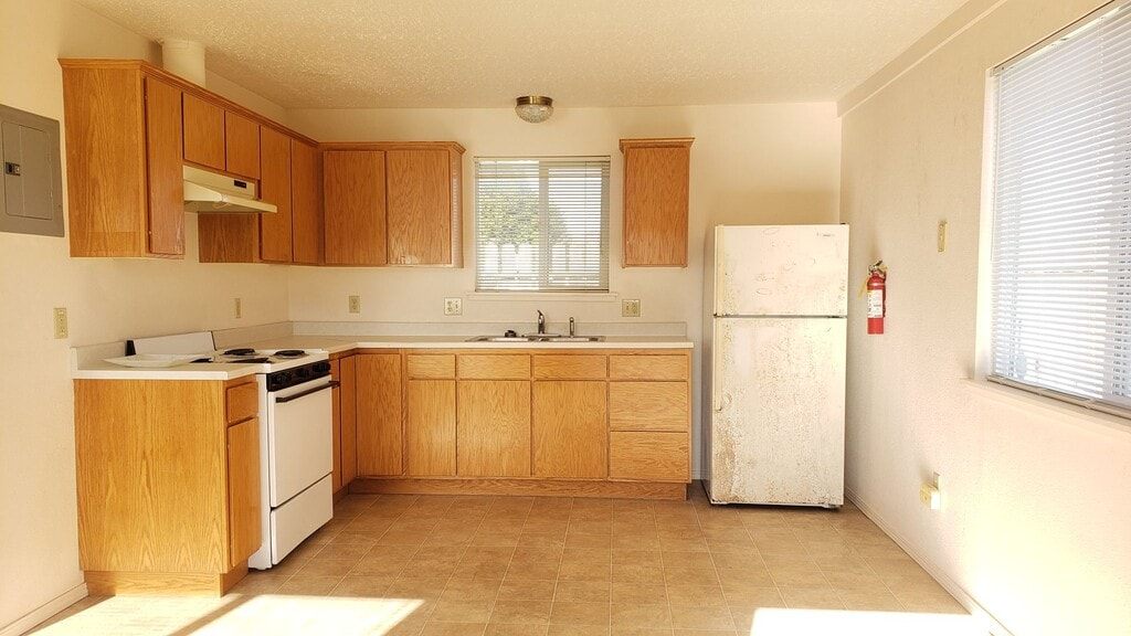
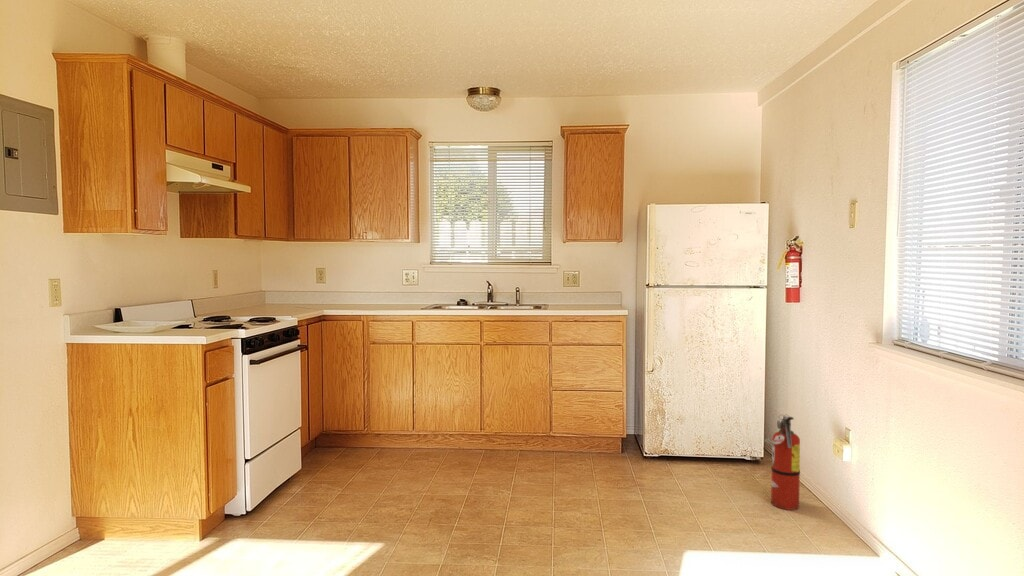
+ fire extinguisher (781, 457)
